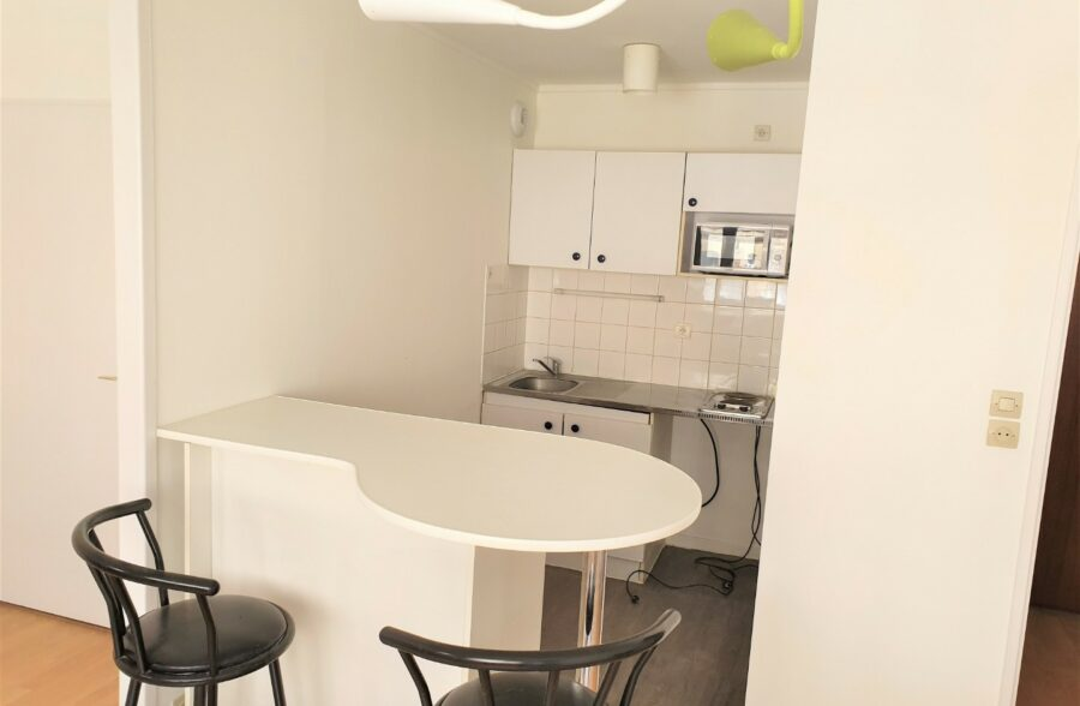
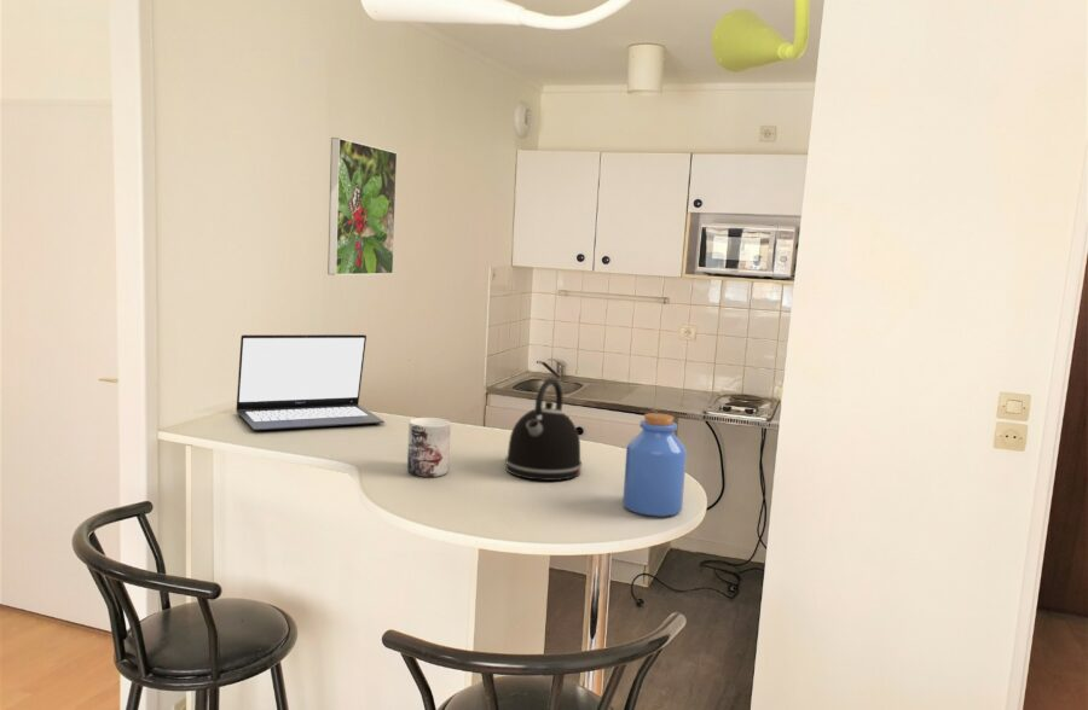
+ kettle (545, 424)
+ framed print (364, 210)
+ mug (424, 446)
+ laptop (311, 378)
+ jar (655, 461)
